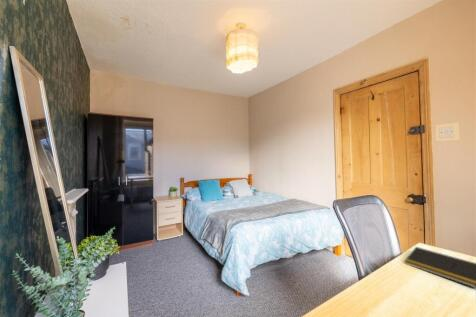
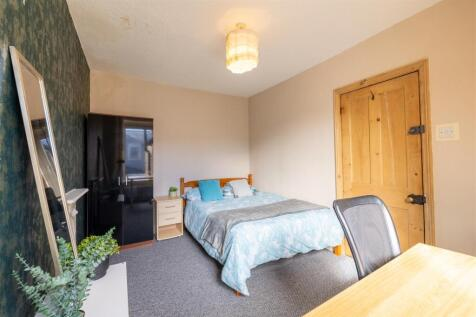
- notepad (441, 264)
